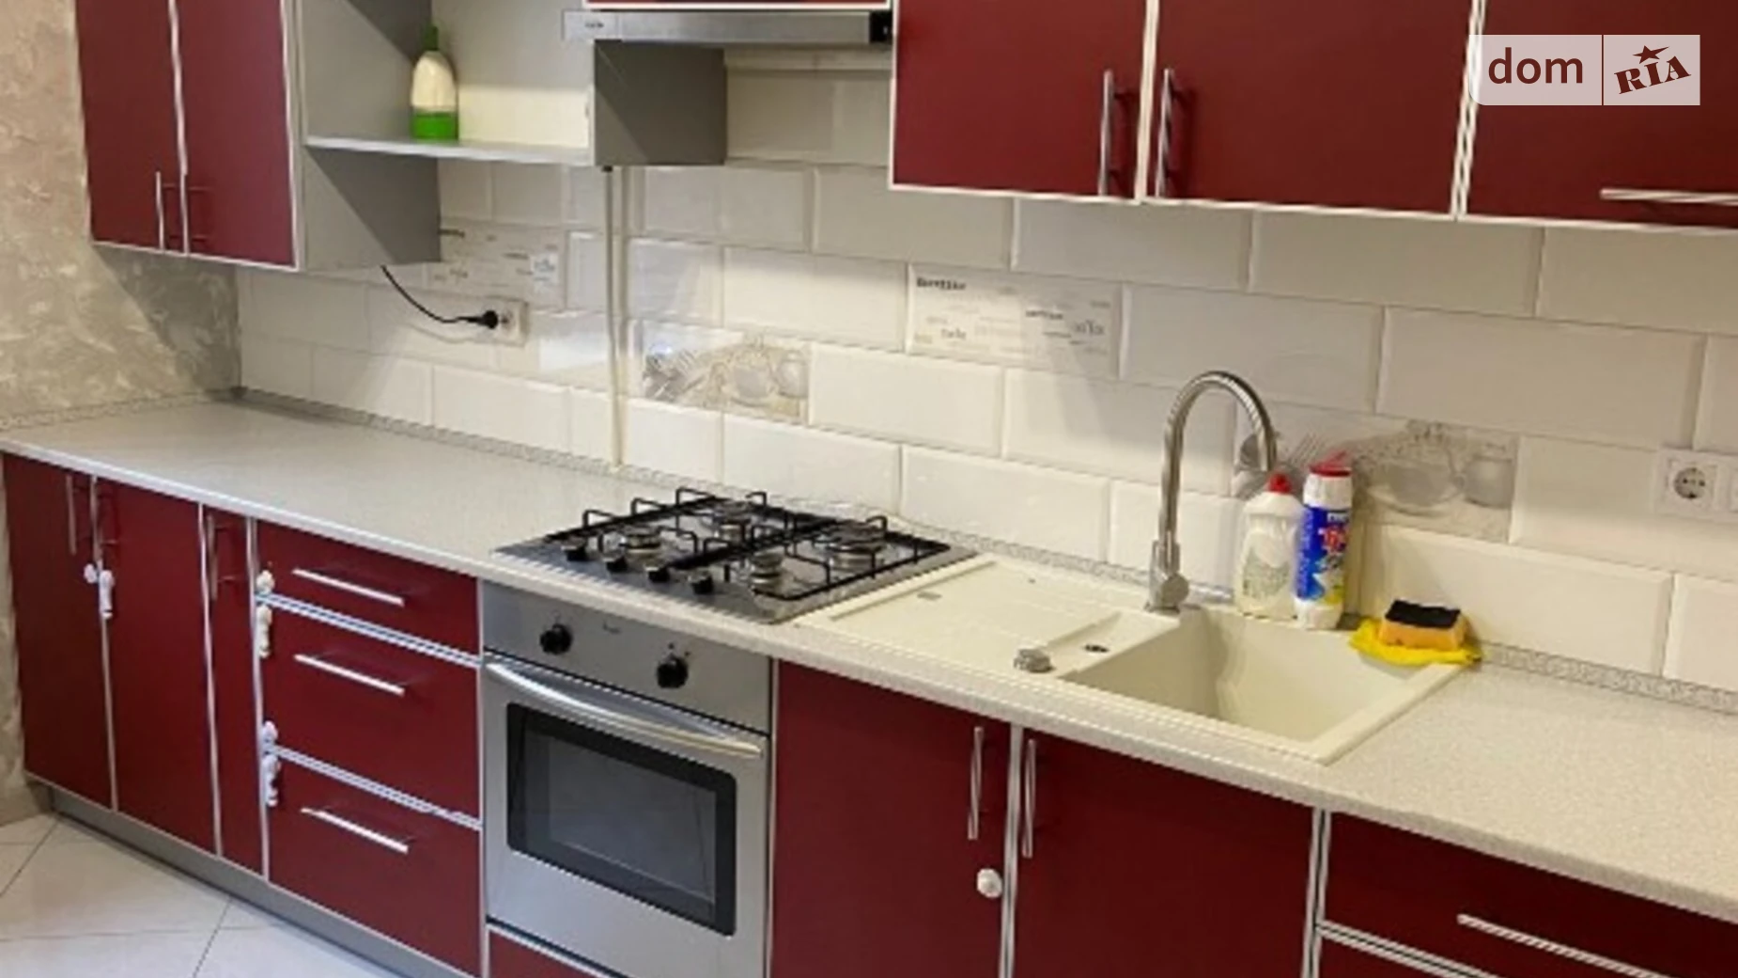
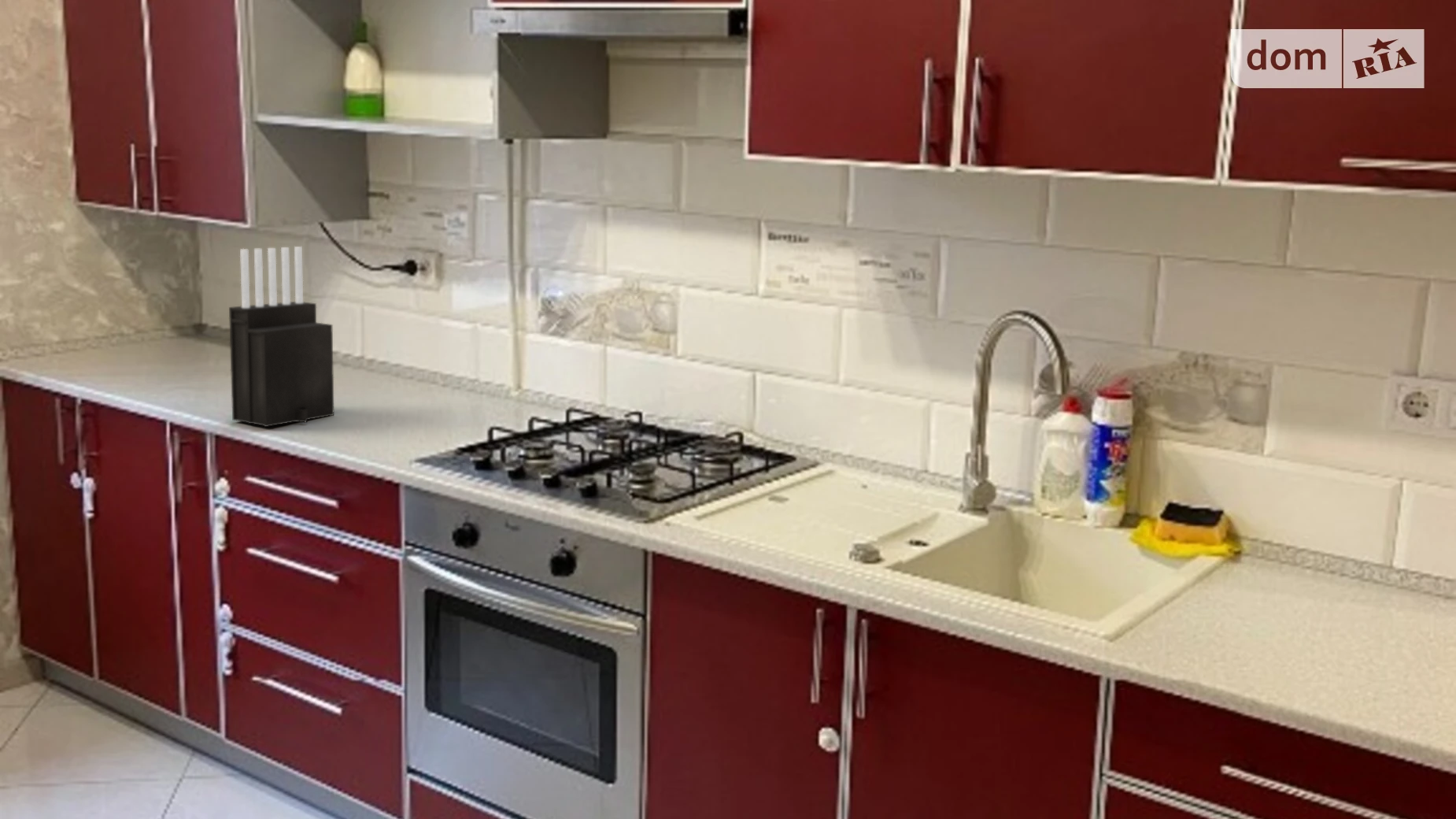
+ knife block (286, 335)
